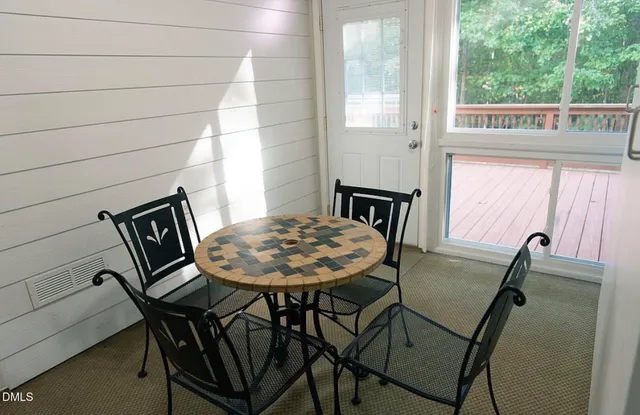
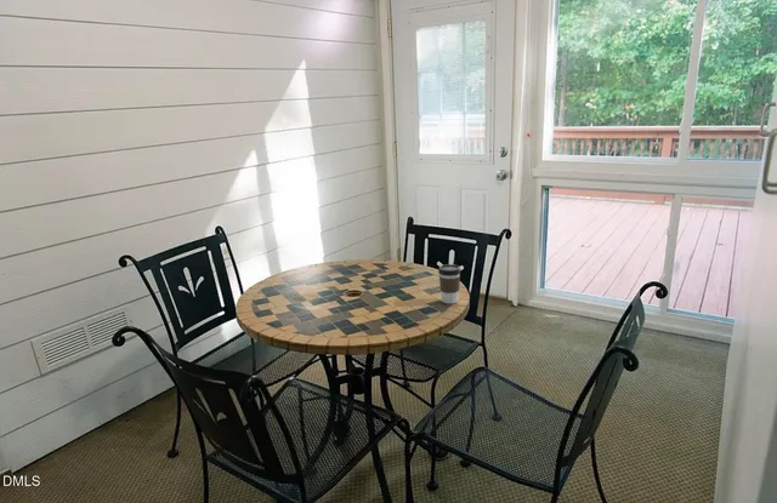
+ coffee cup (449, 284)
